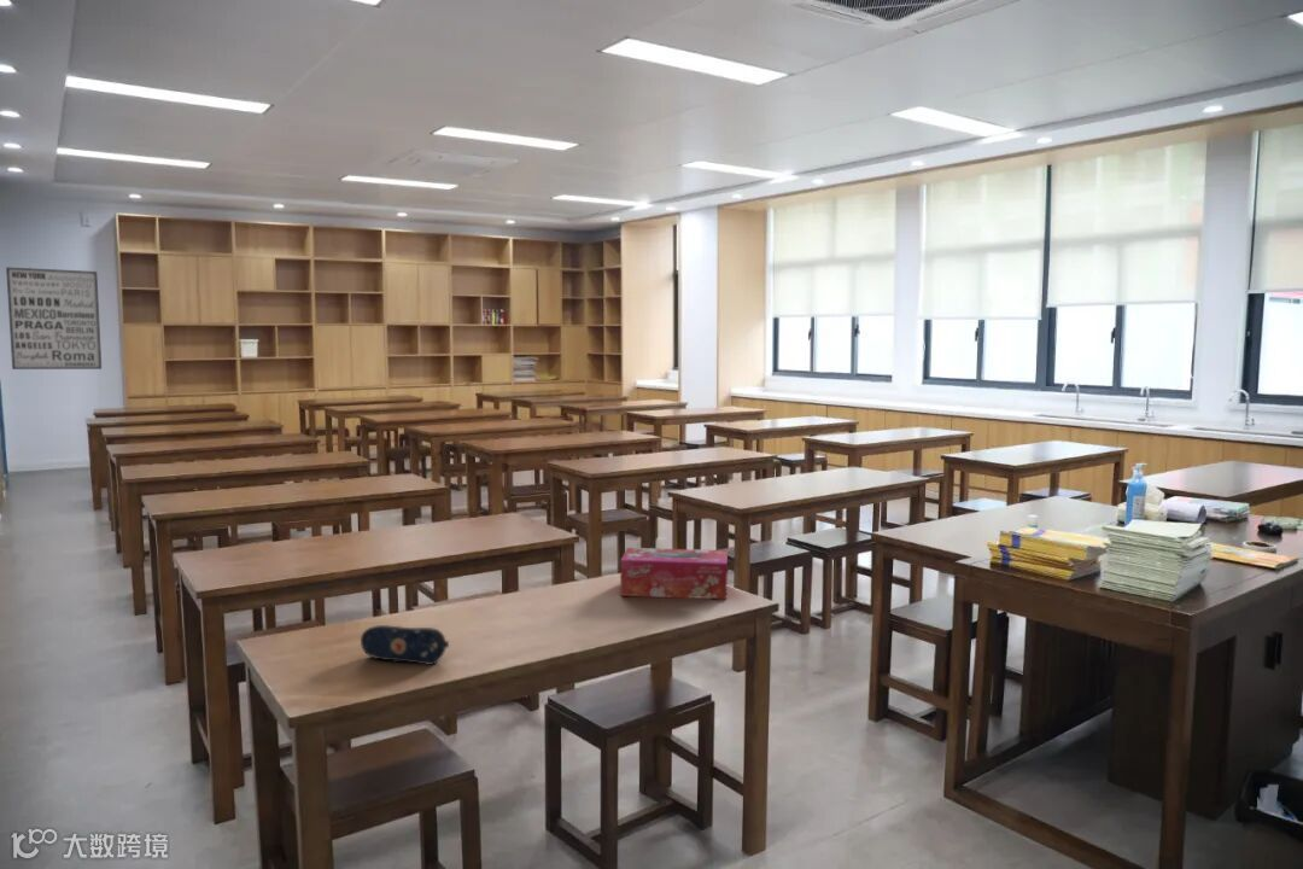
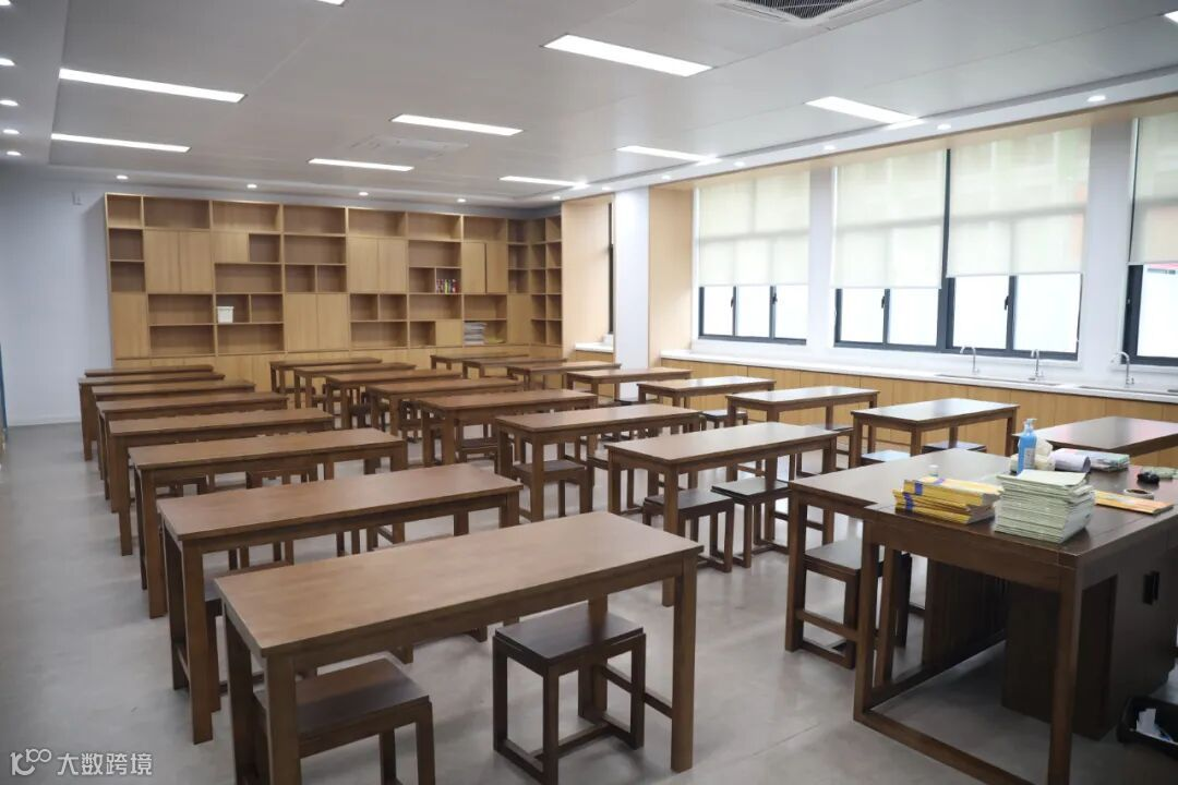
- tissue box (674, 572)
- pencil case (403, 643)
- wall art (54, 319)
